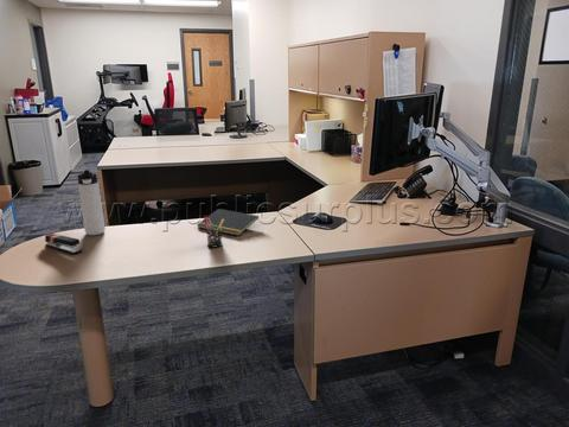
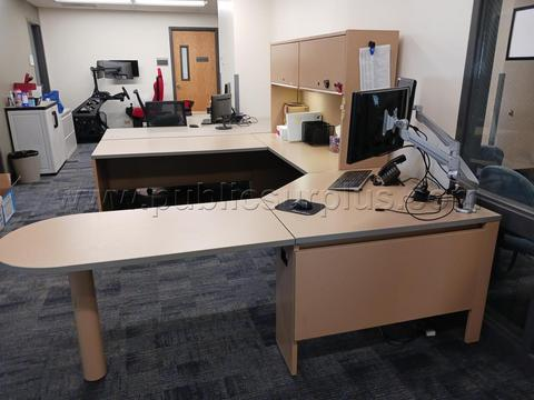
- pen holder (212, 230)
- thermos bottle (90, 203)
- notepad (228, 221)
- stapler (62, 242)
